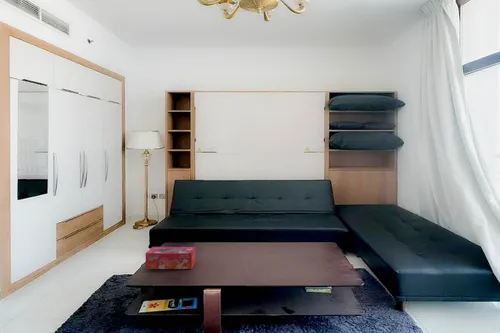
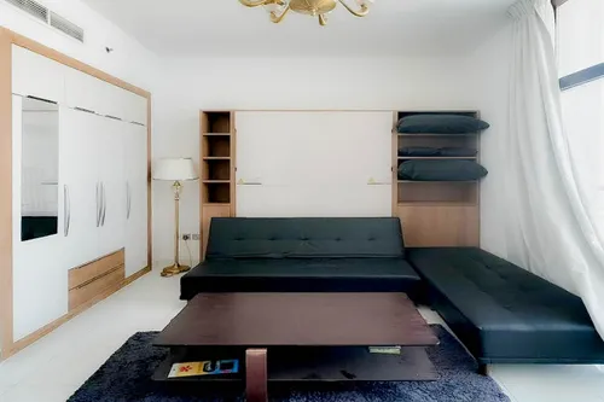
- tissue box (171, 257)
